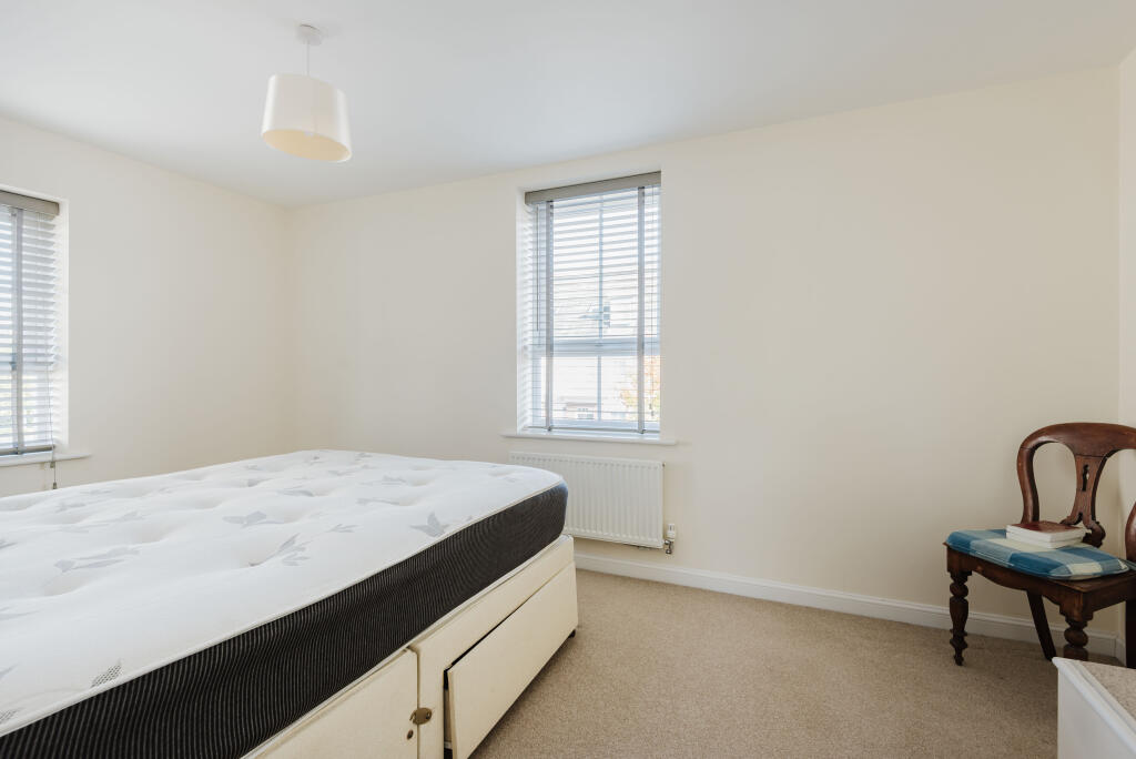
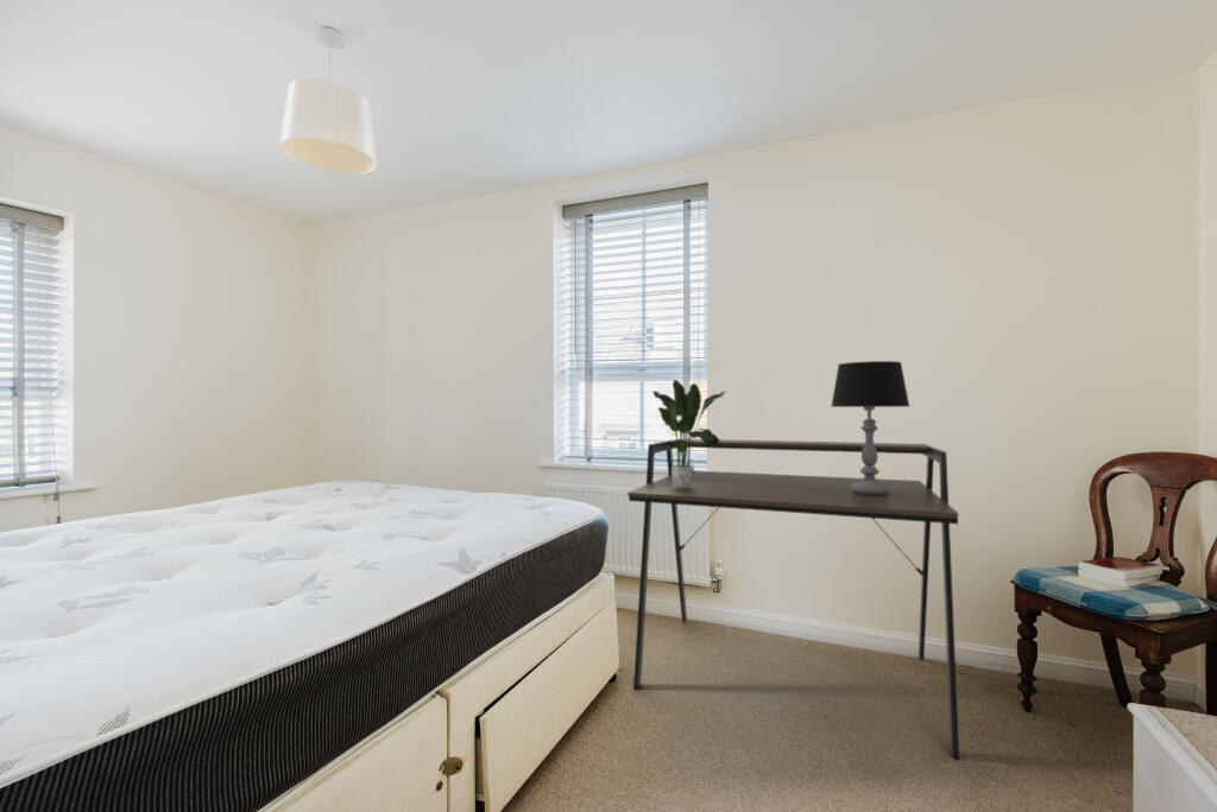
+ desk (788, 512)
+ potted plant (688, 432)
+ table lamp (869, 427)
